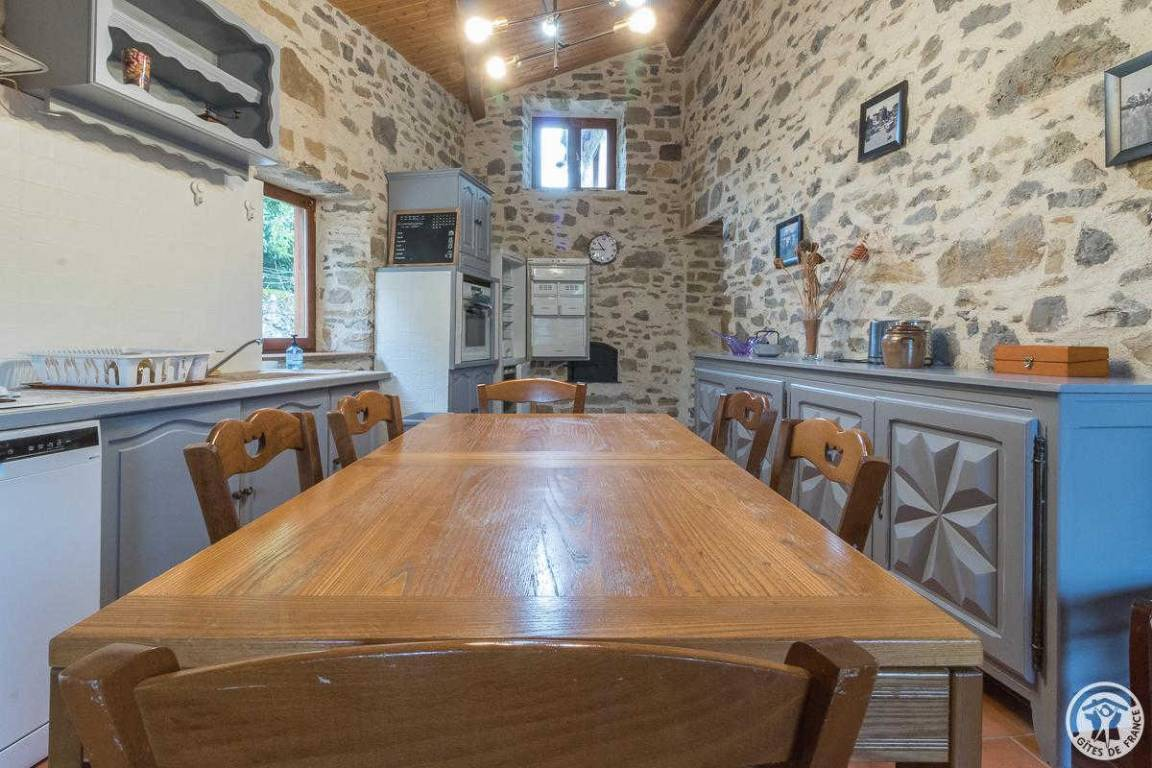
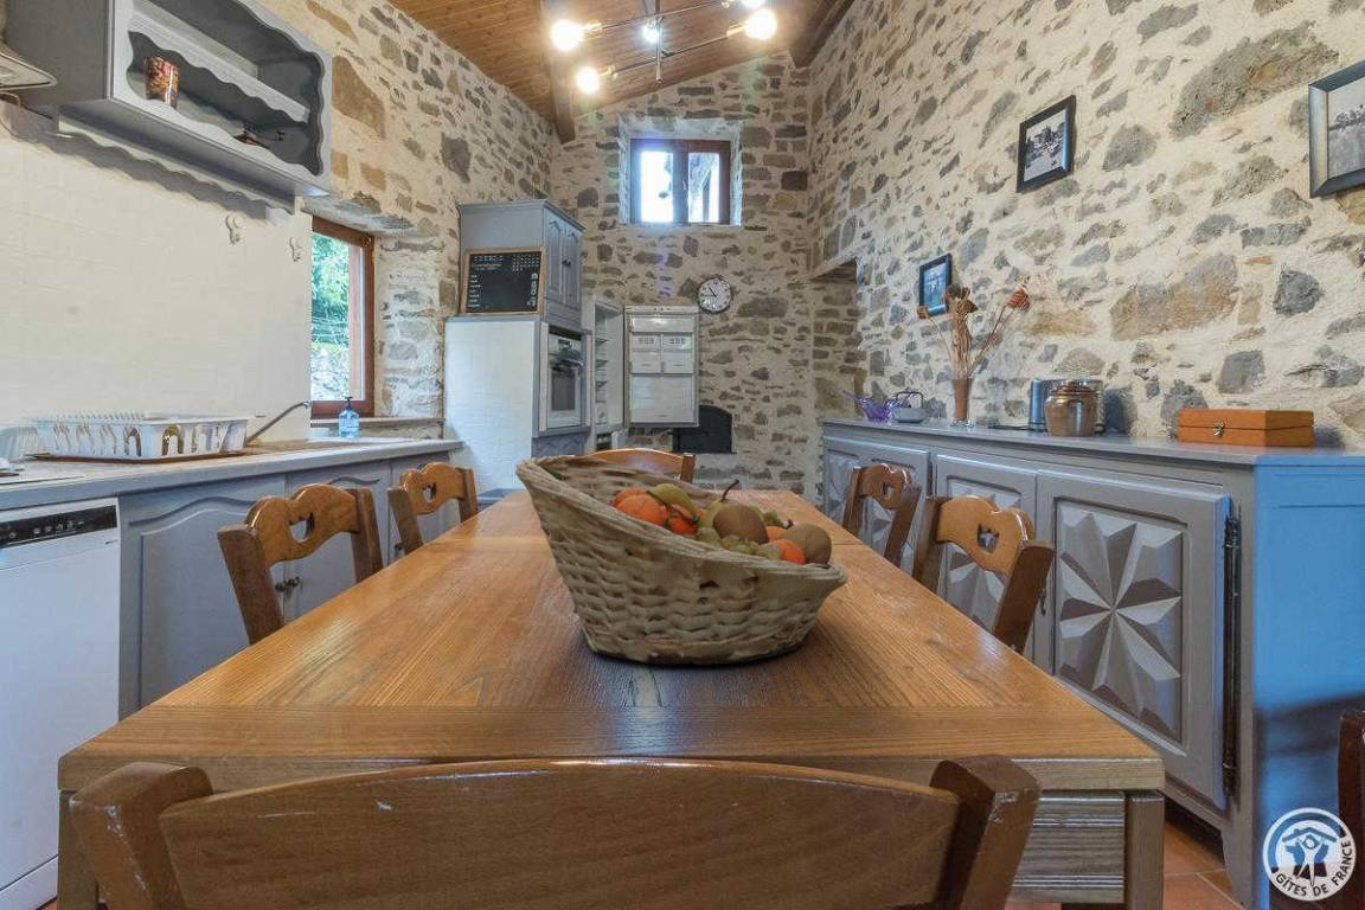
+ fruit basket (682, 540)
